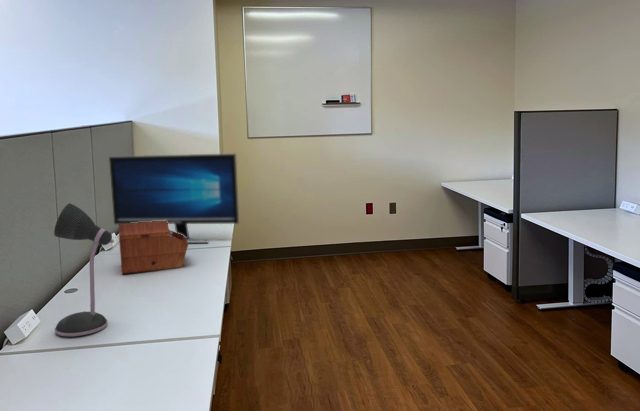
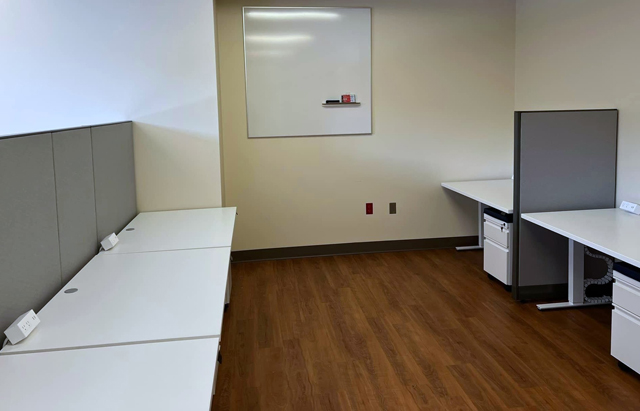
- desk lamp (90, 266)
- computer monitor (175, 197)
- sewing box (154, 245)
